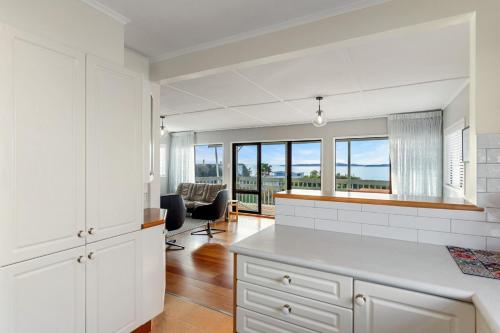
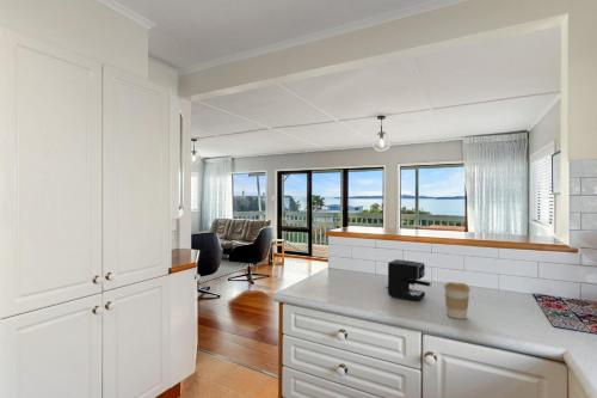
+ coffee cup (456, 299)
+ coffee maker (410, 275)
